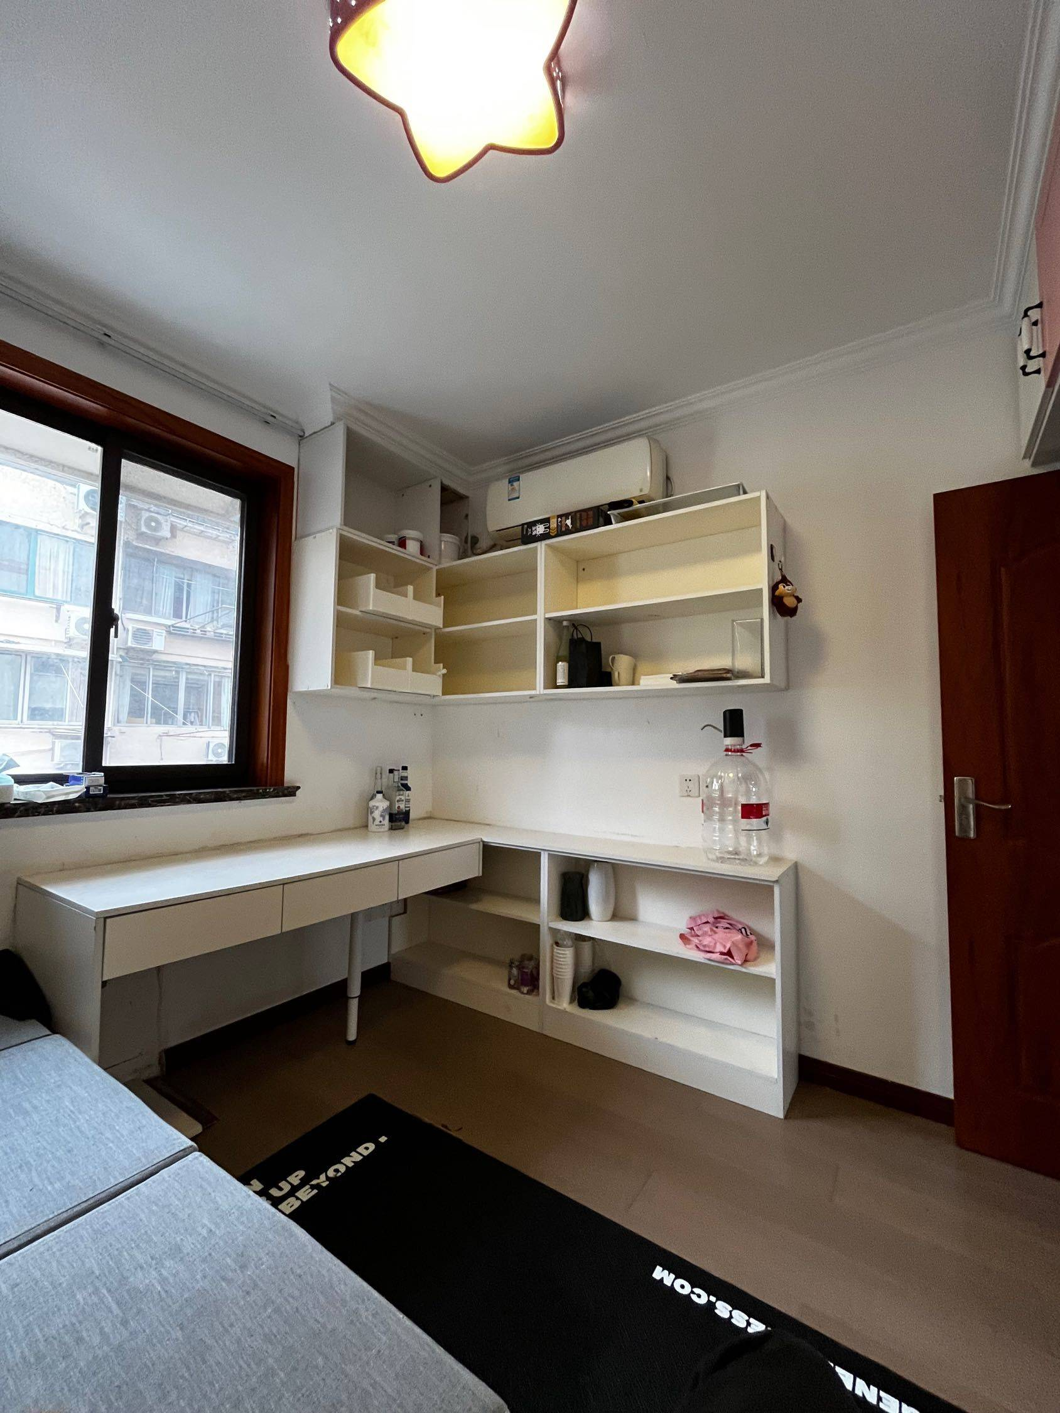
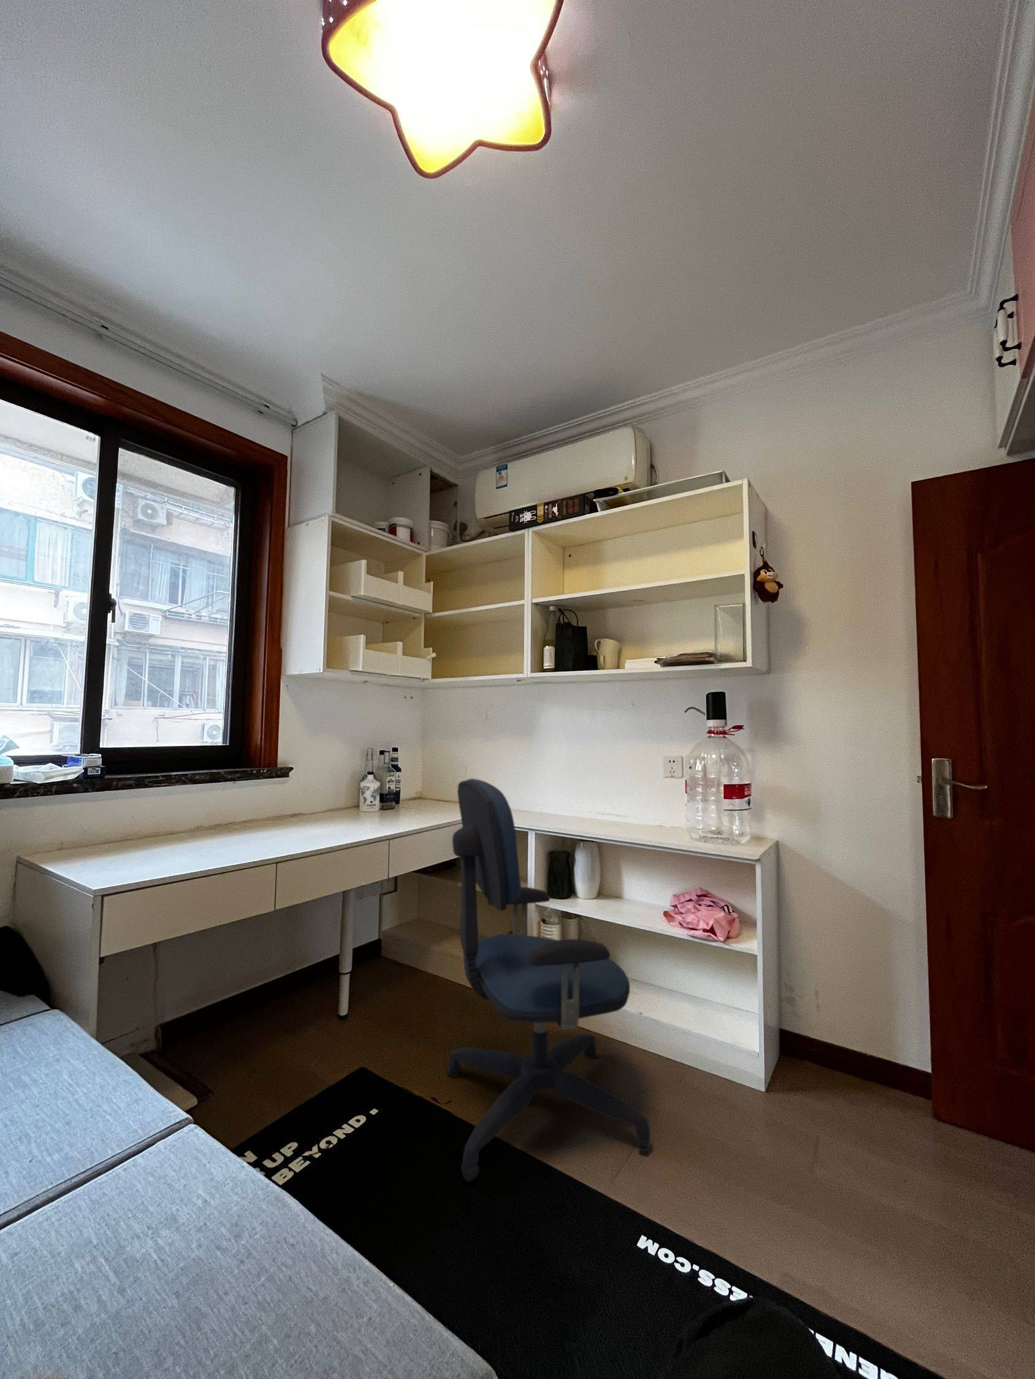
+ office chair (543, 942)
